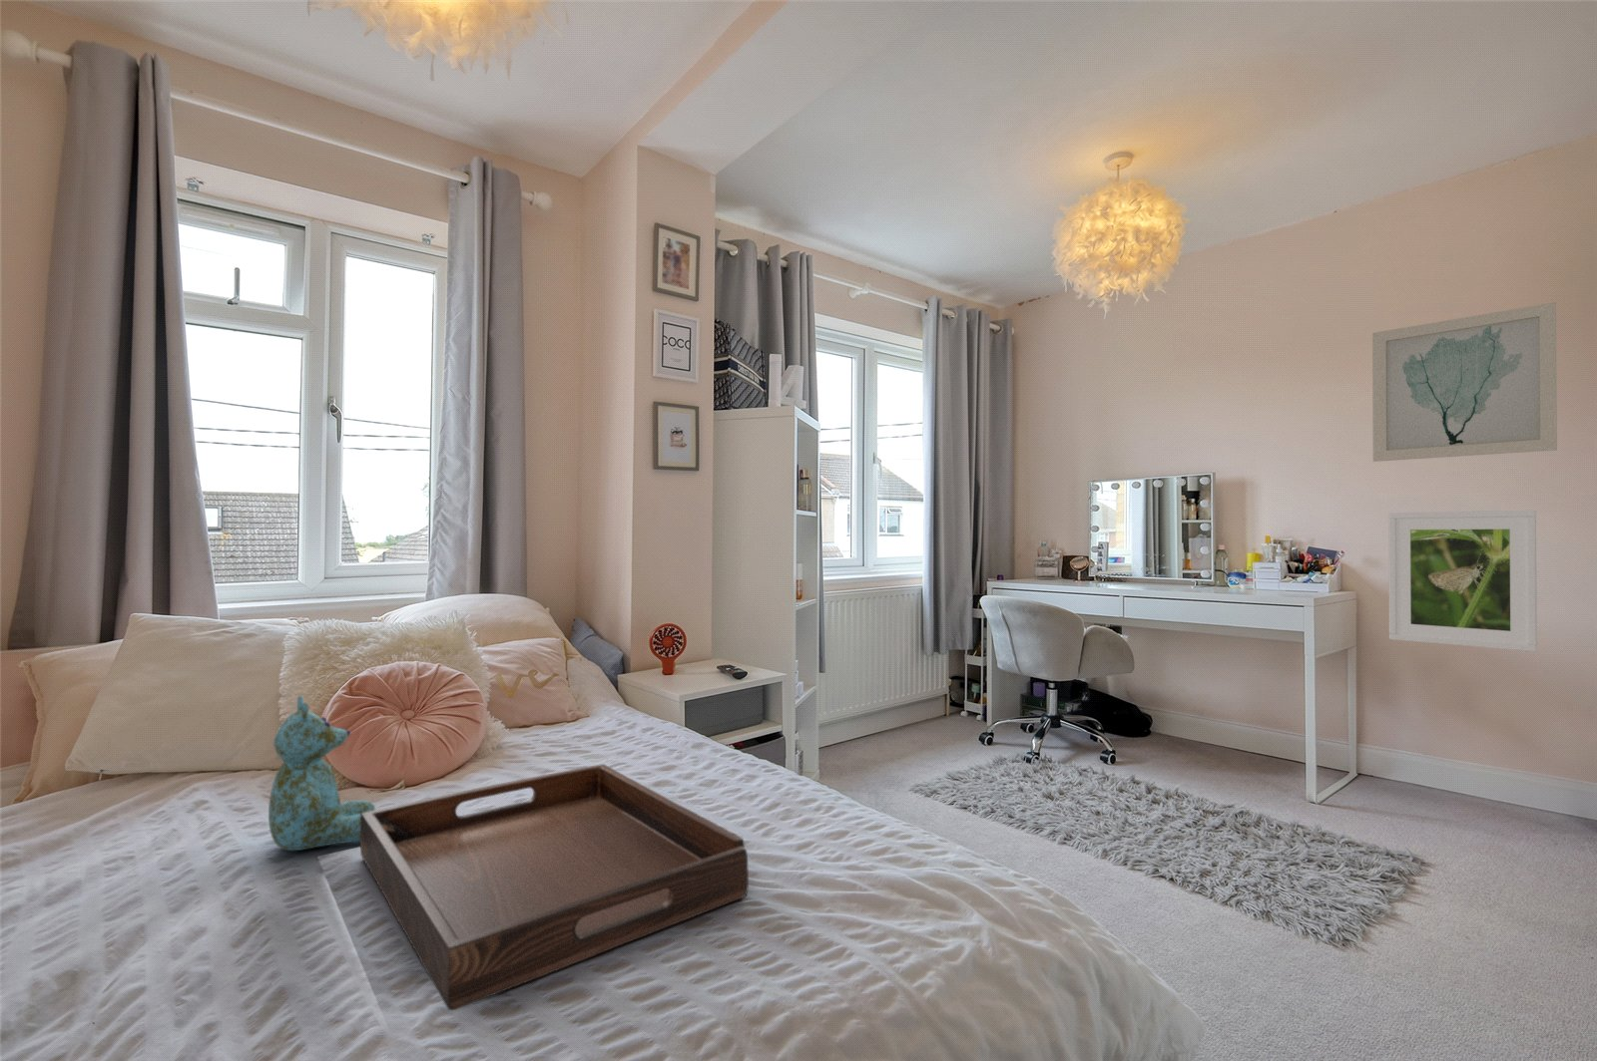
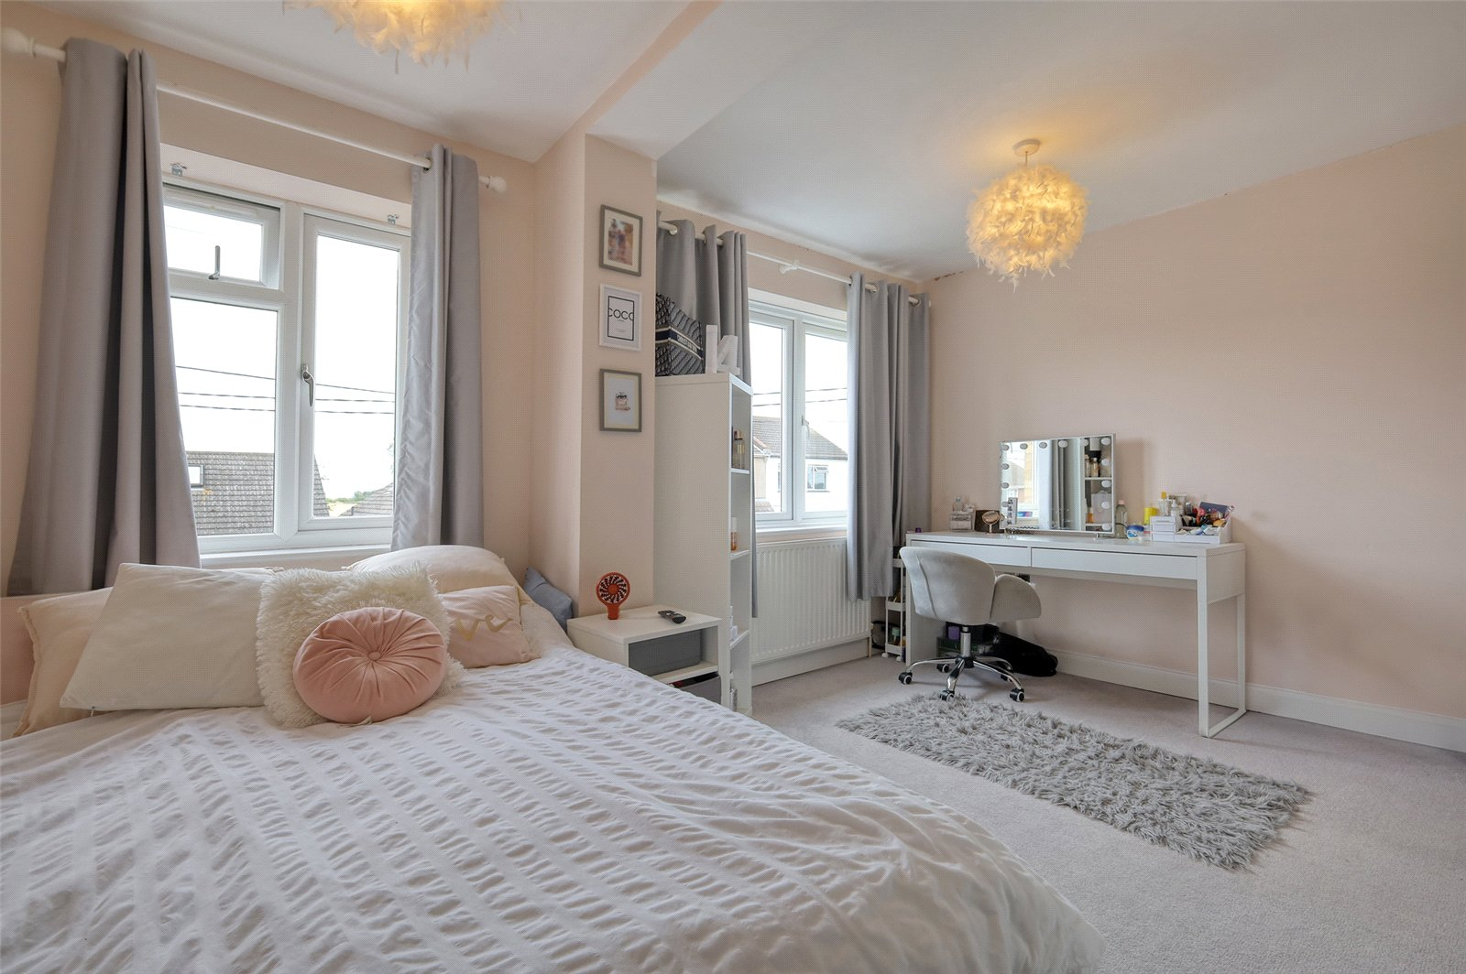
- stuffed bear (327, 767)
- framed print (1458, 578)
- serving tray (549, 850)
- wall art (1457, 387)
